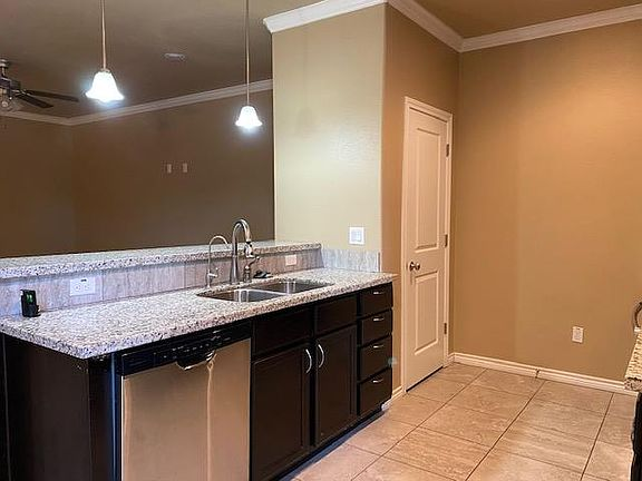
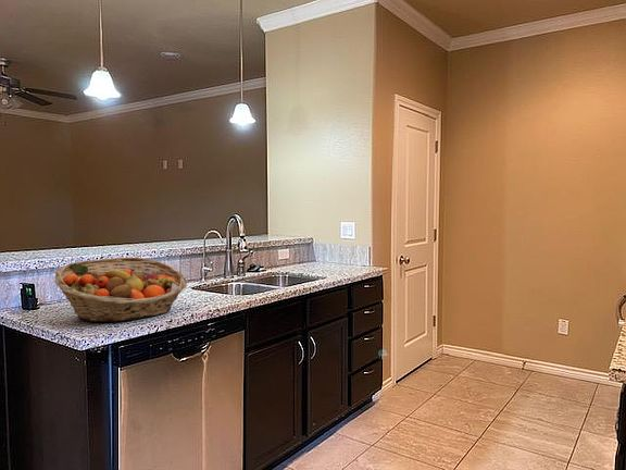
+ fruit basket (123, 286)
